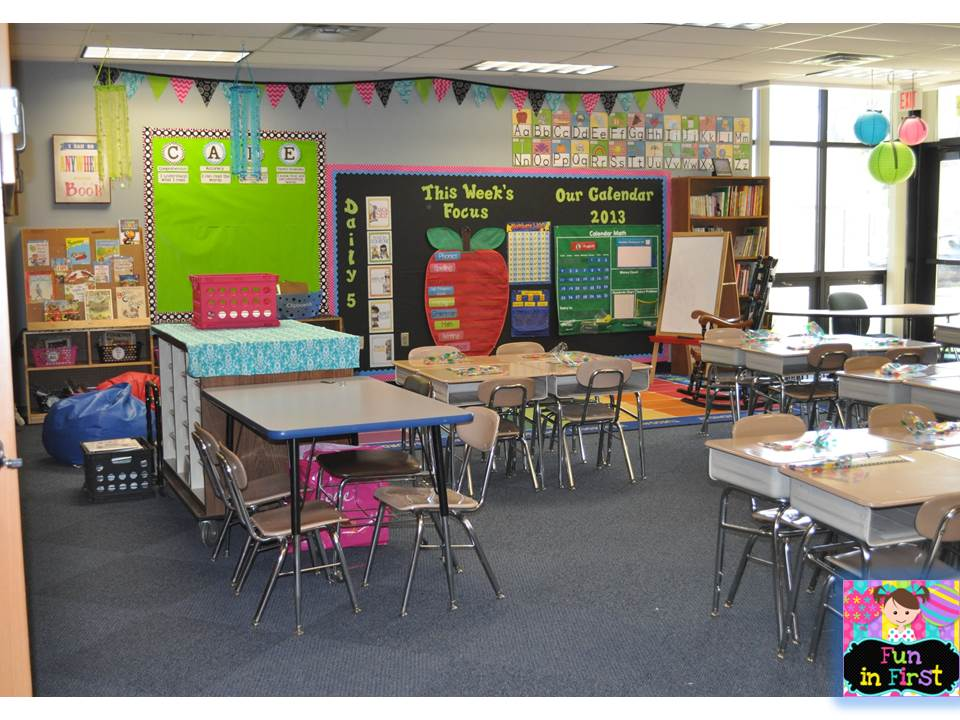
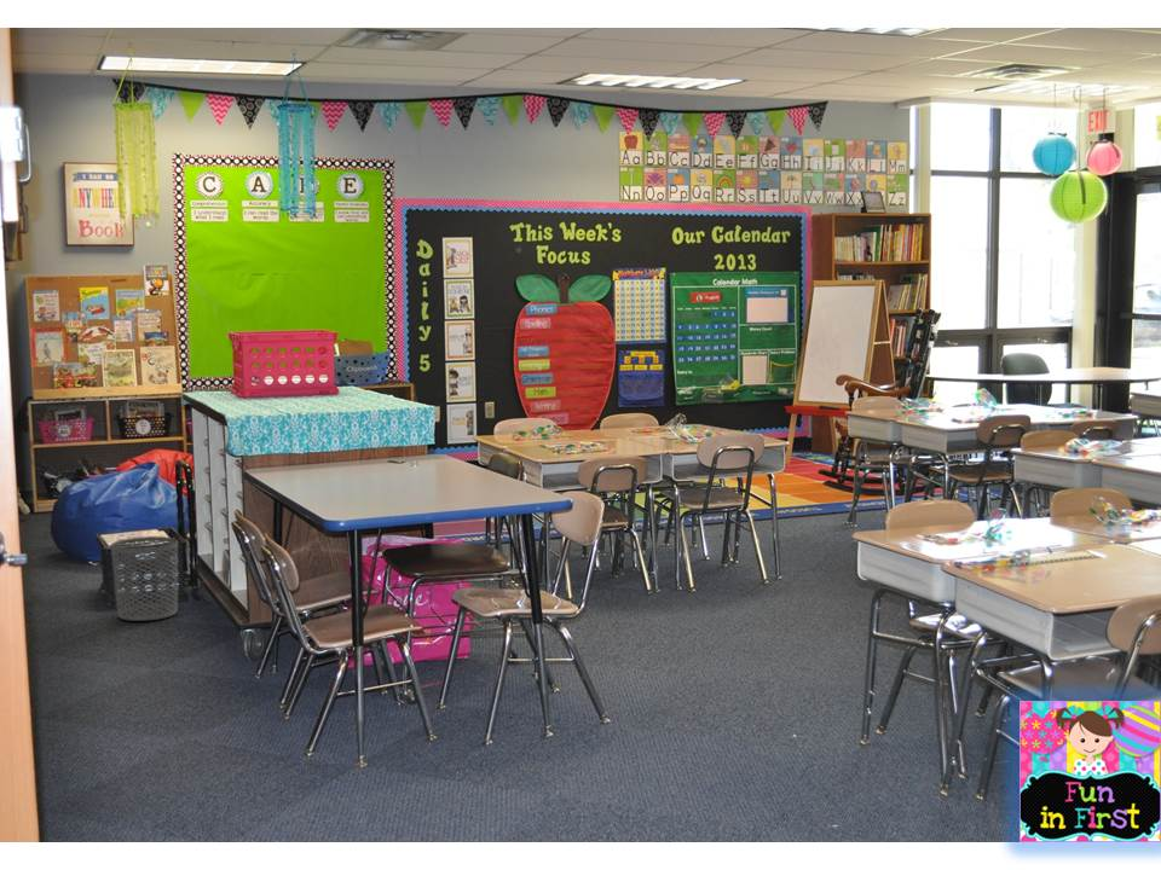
+ waste bin (146, 578)
